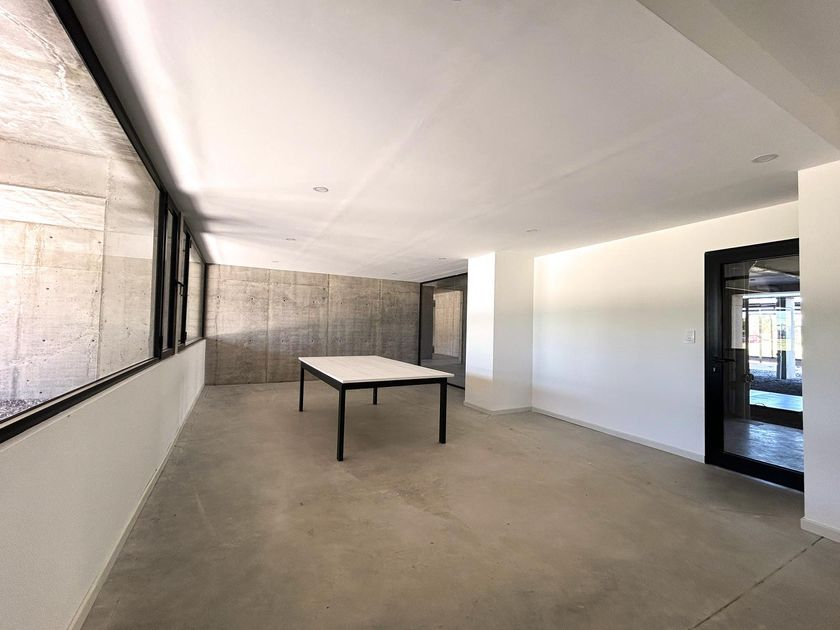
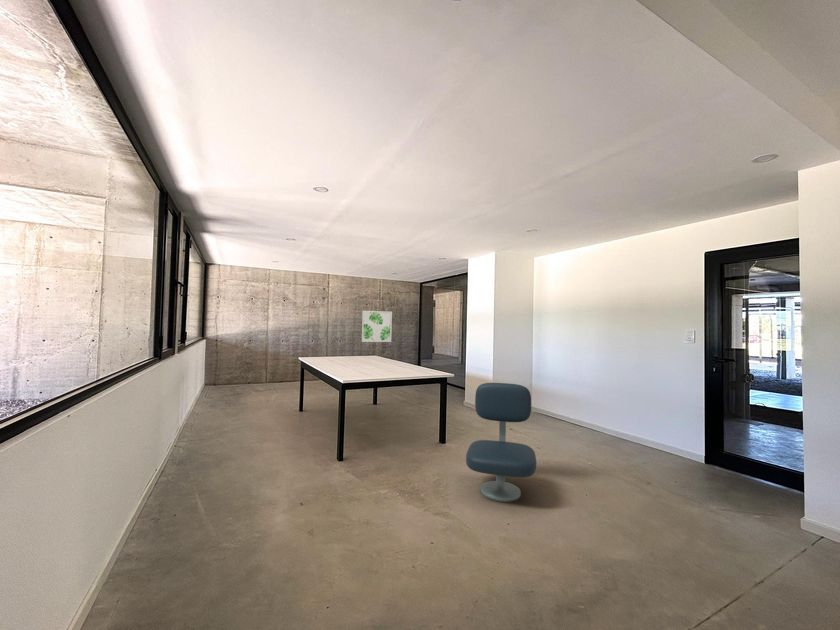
+ office chair (501, 439)
+ wall art (377, 326)
